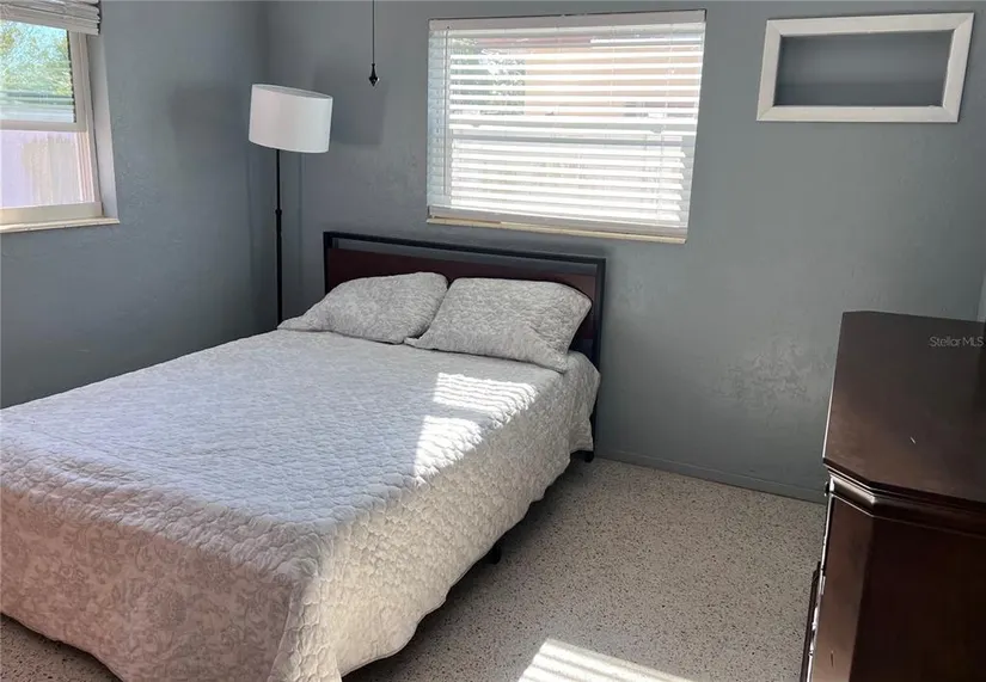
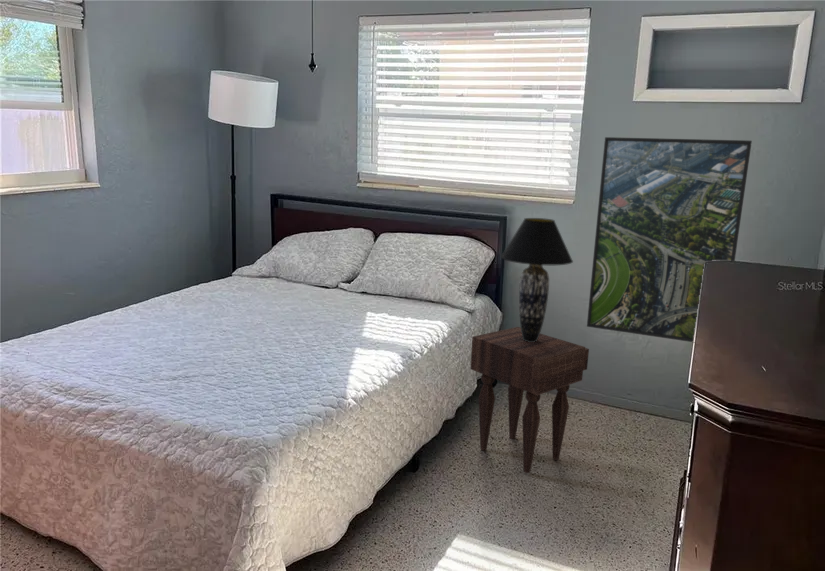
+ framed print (663, 240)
+ nightstand (532, 395)
+ table lamp (534, 280)
